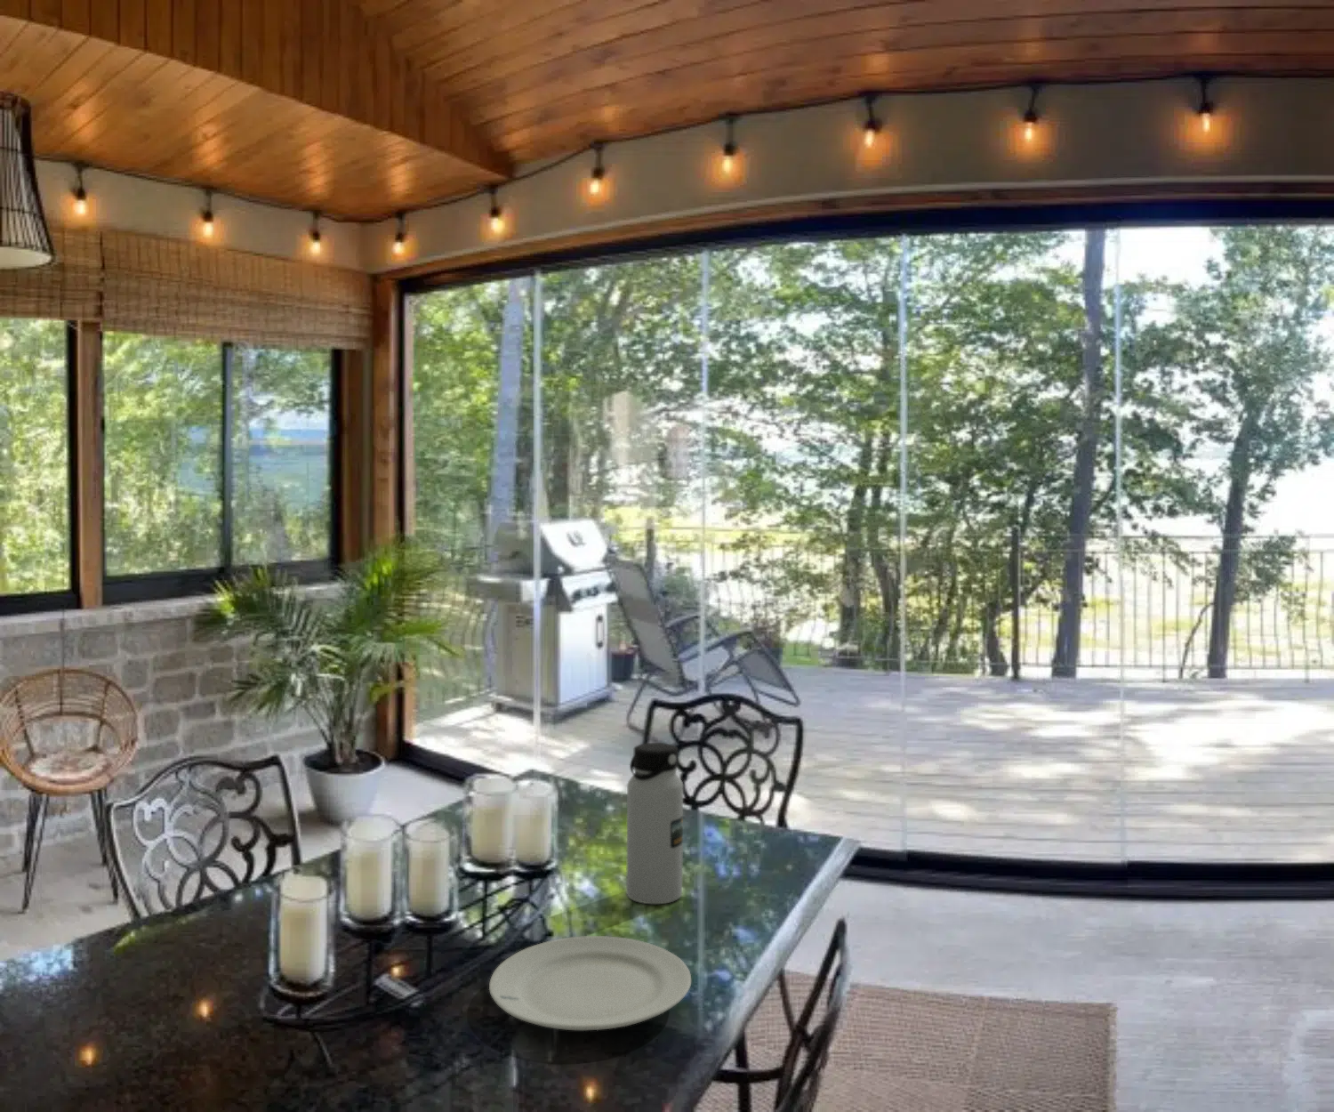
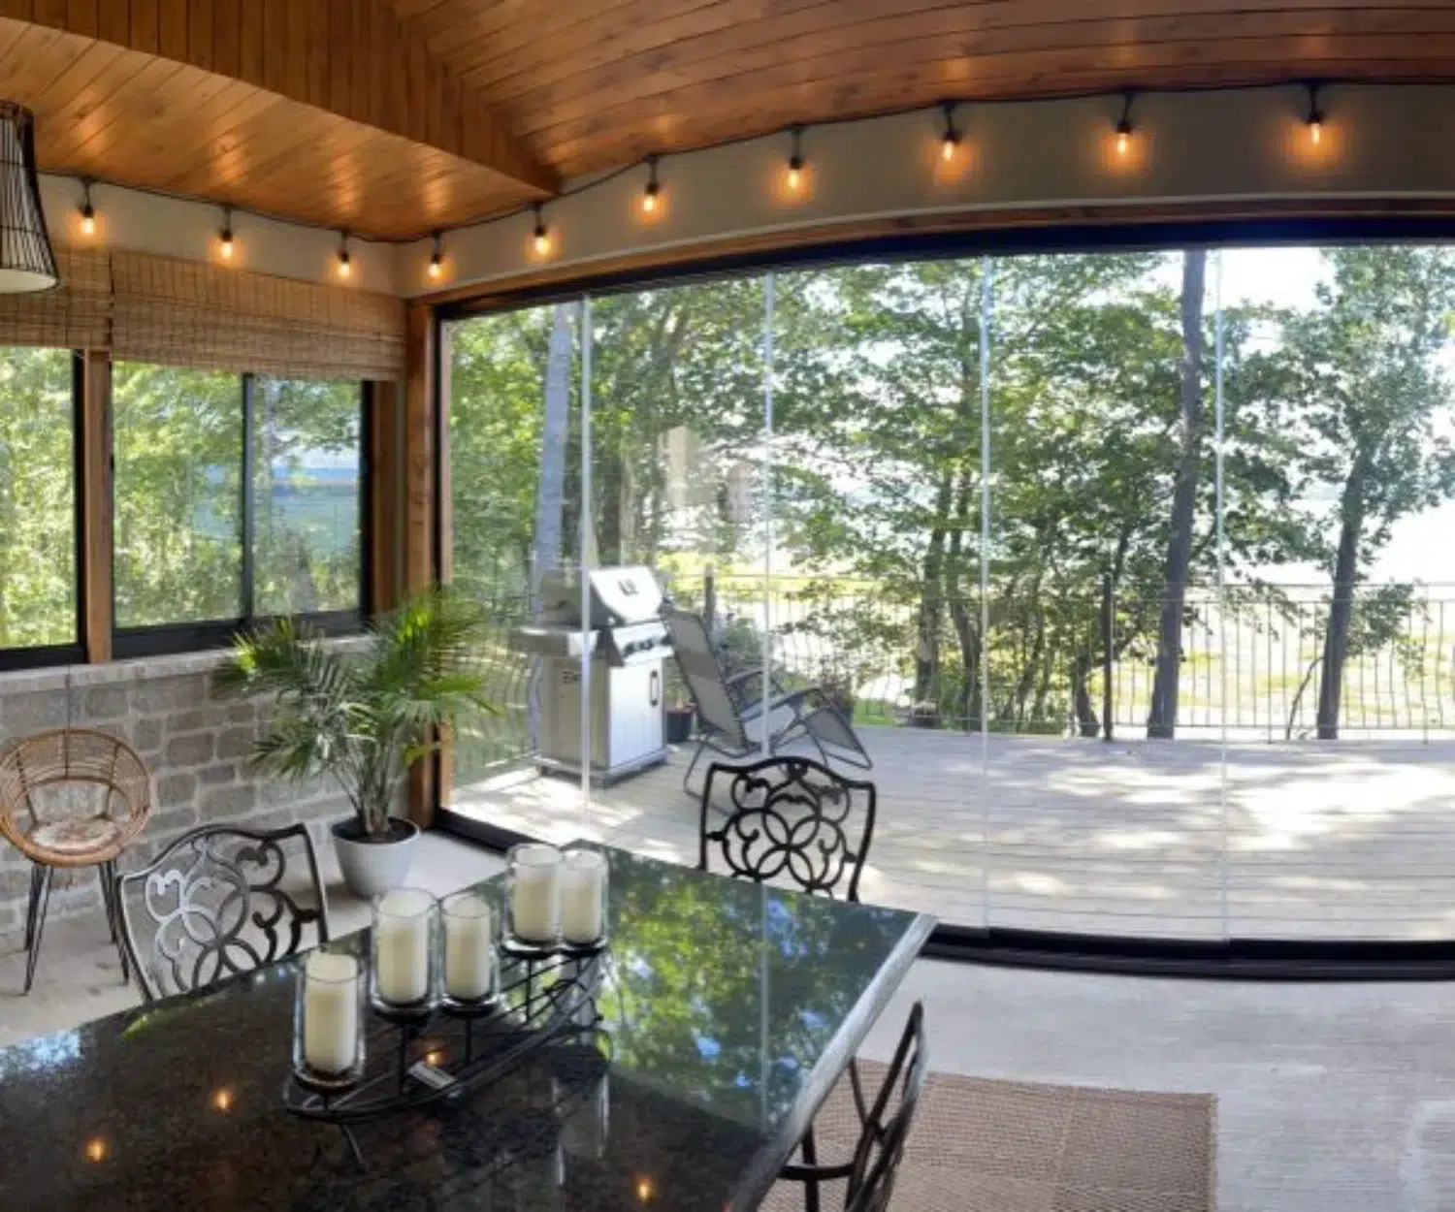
- chinaware (591, 987)
- water bottle (655, 820)
